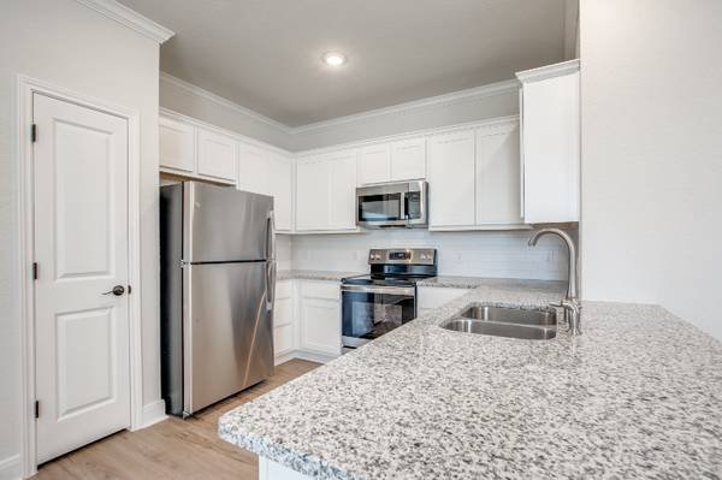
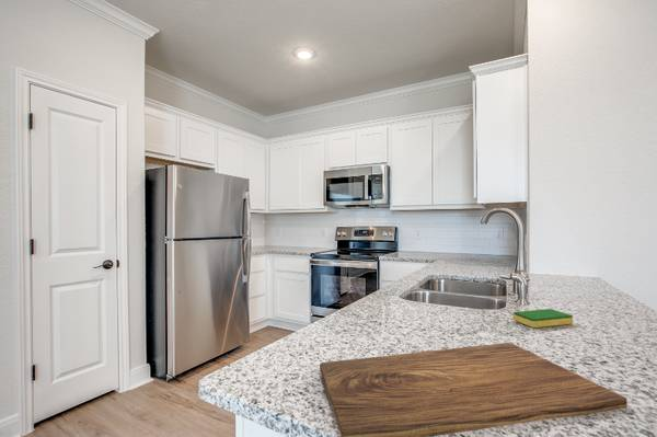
+ dish sponge (542, 318)
+ cutting board (453, 382)
